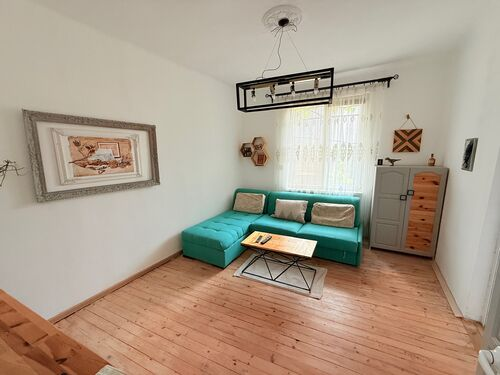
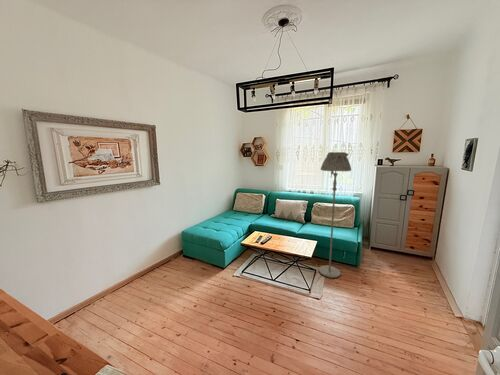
+ floor lamp (332, 214)
